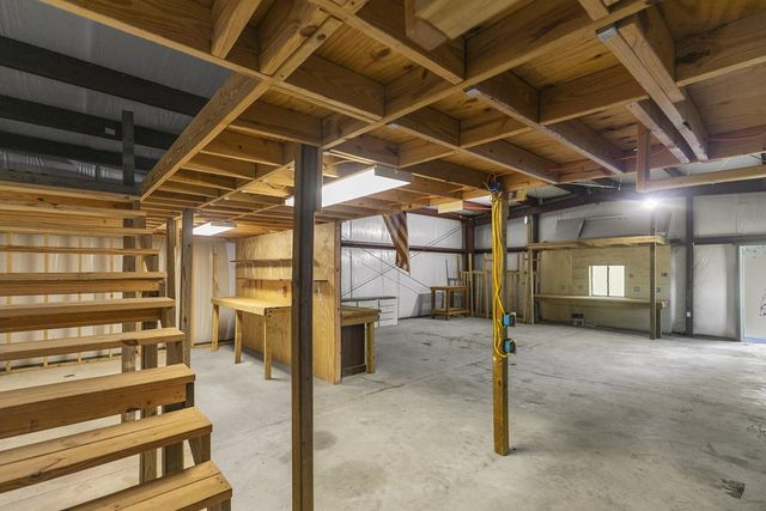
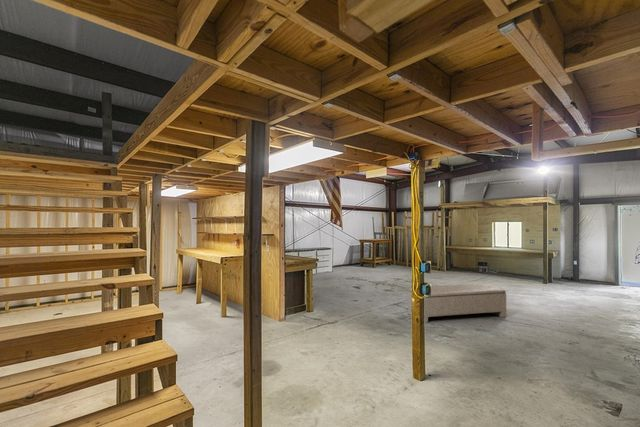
+ bench (456, 301)
